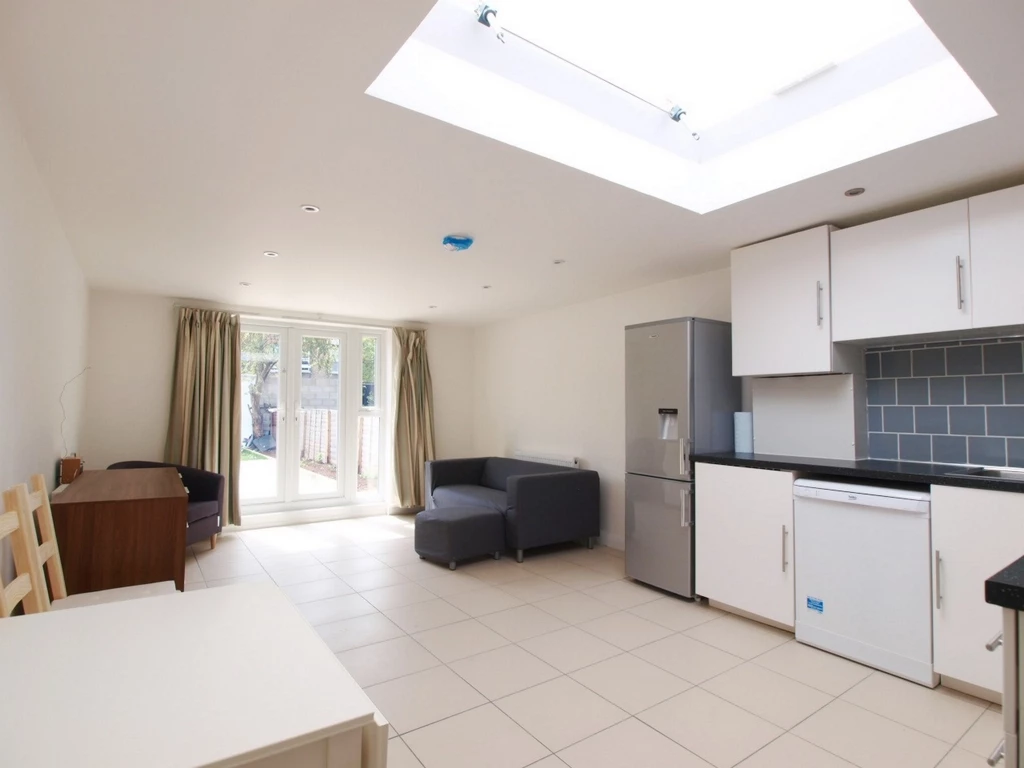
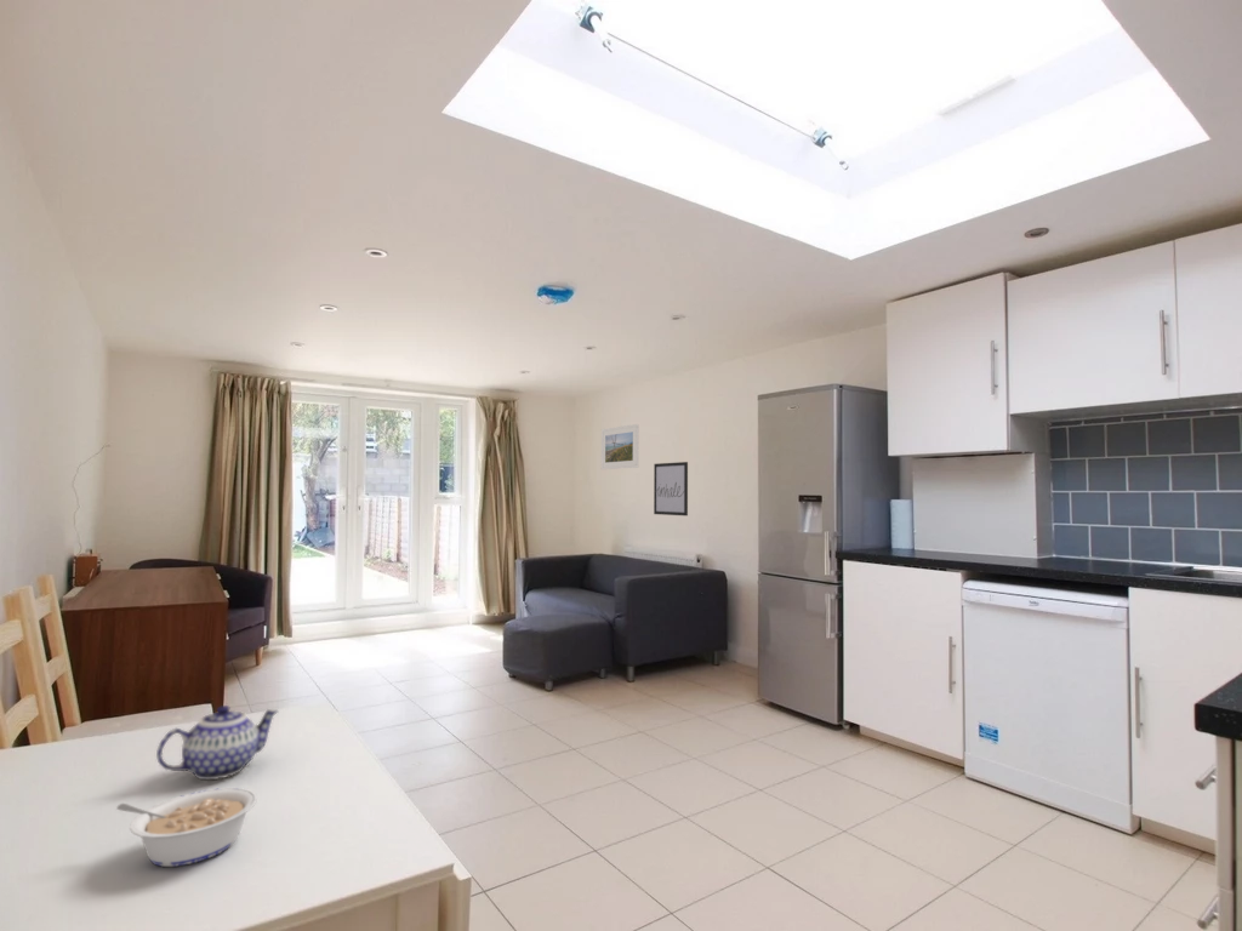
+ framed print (619, 447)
+ wall art (670, 489)
+ legume (190, 826)
+ teapot (221, 738)
